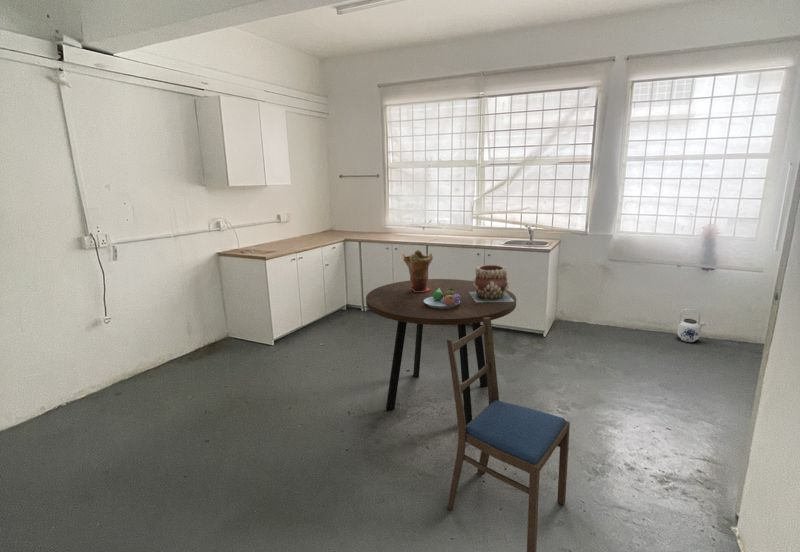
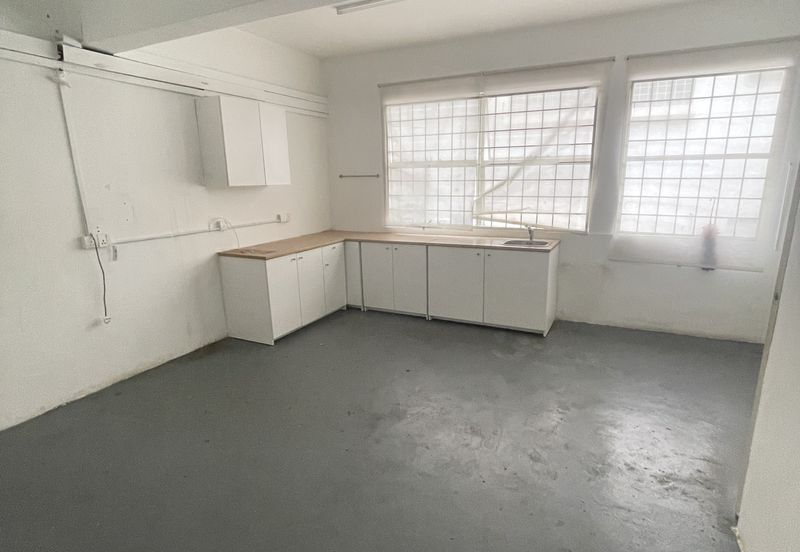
- decorative pot (491, 281)
- dining chair (510, 426)
- fruit bowl (442, 296)
- dining table (421, 344)
- vase (417, 271)
- teapot (691, 324)
